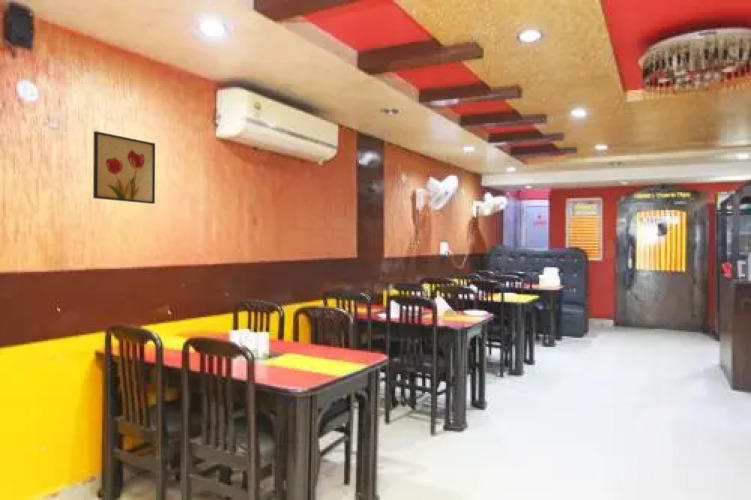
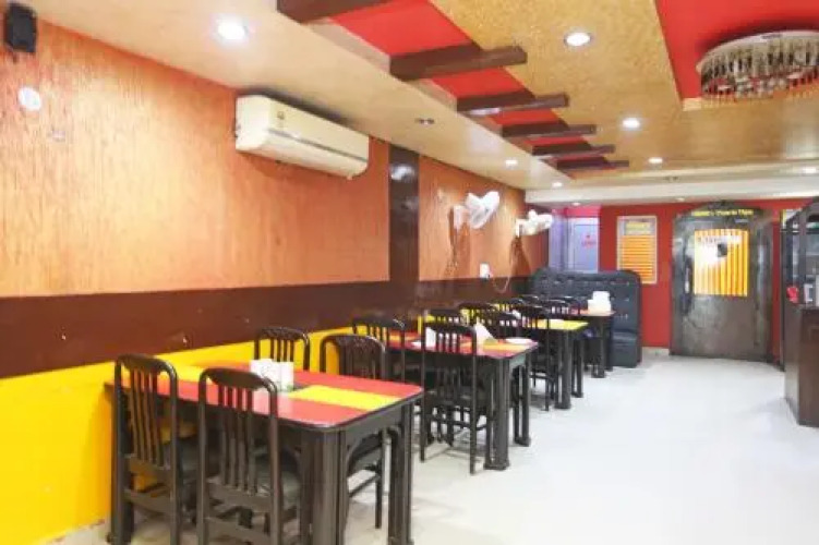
- wall art (124, 169)
